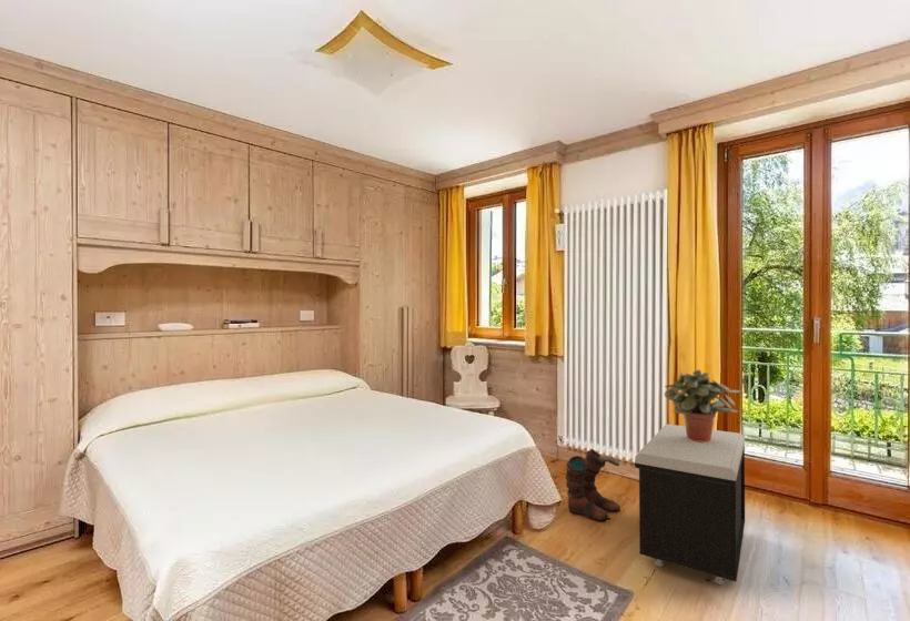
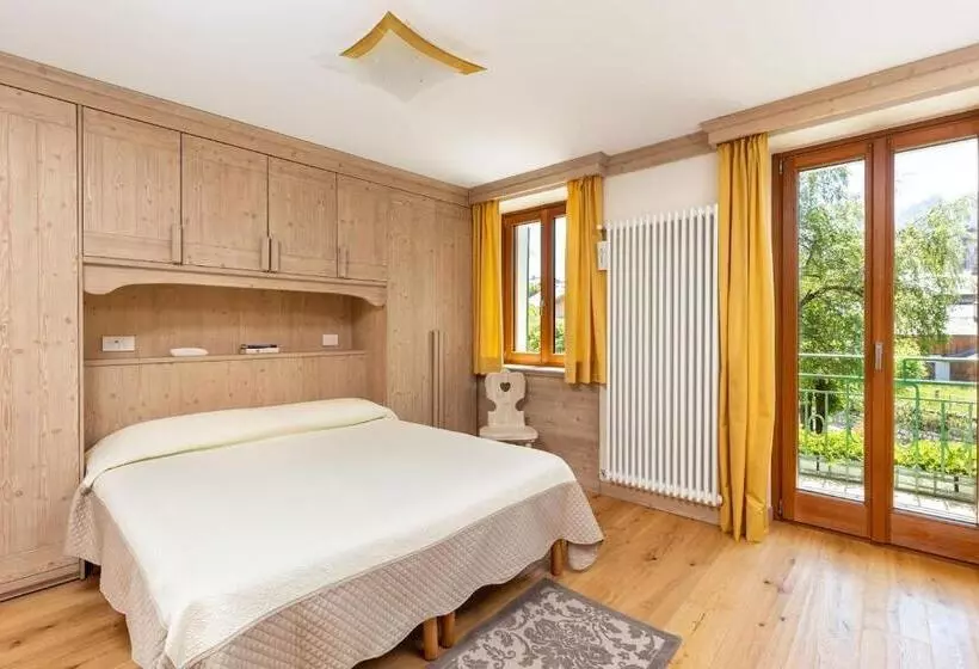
- boots (594, 480)
- potted plant (699, 403)
- storage bench (694, 495)
